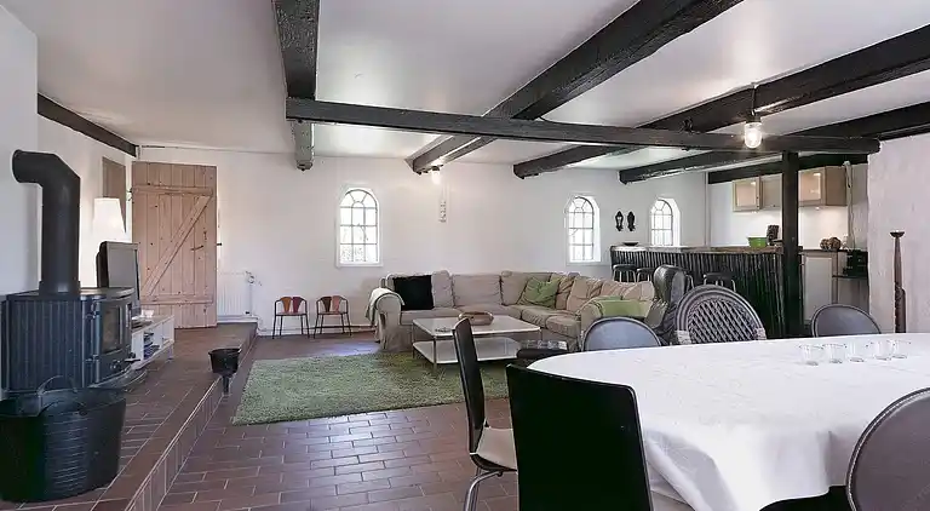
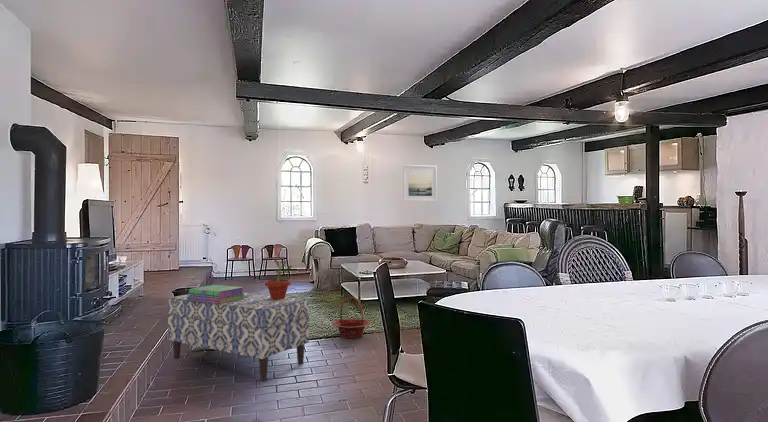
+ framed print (420, 183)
+ basket (351, 319)
+ bench (237, 329)
+ stack of books (216, 293)
+ potted plant (278, 278)
